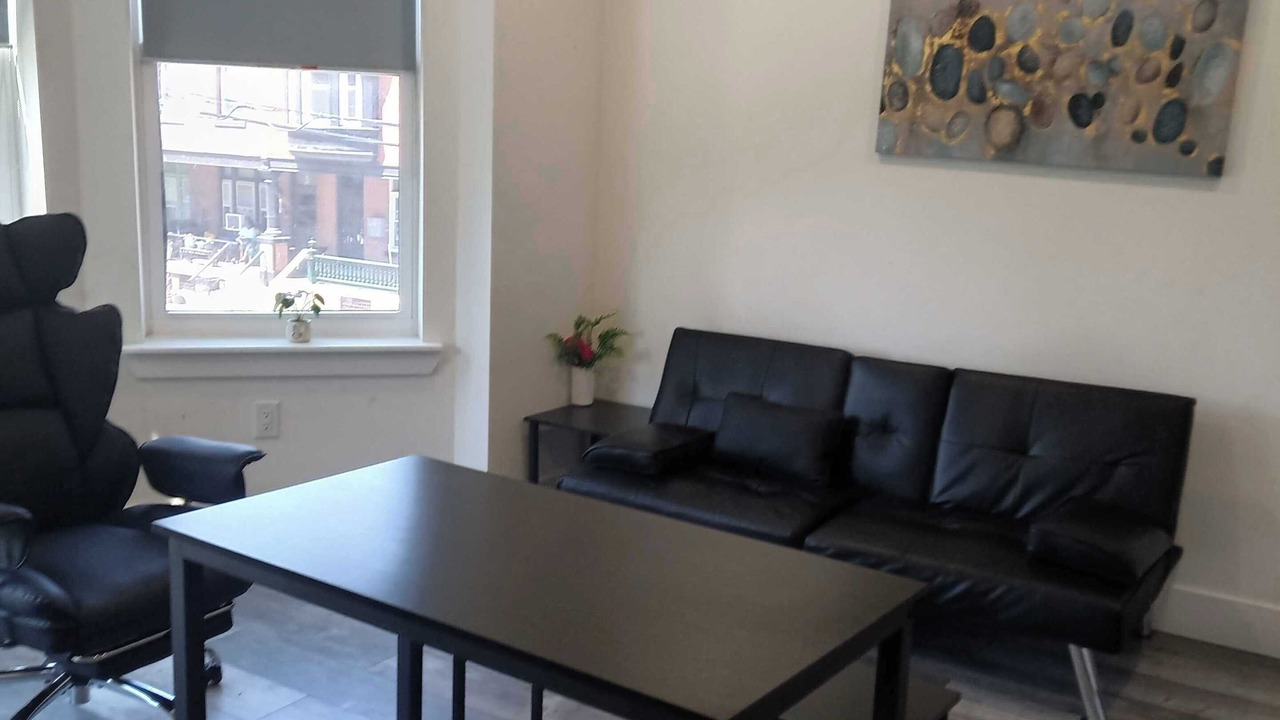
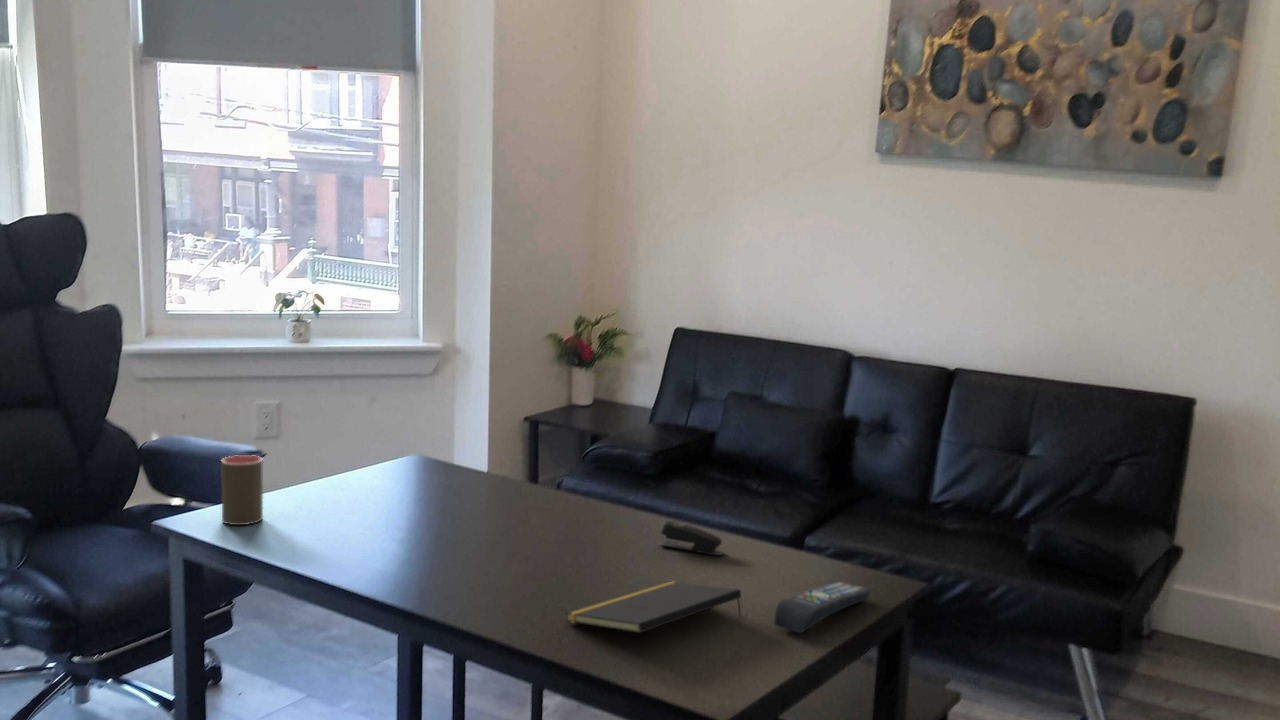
+ stapler (692, 536)
+ remote control (823, 602)
+ notepad (654, 605)
+ cup (242, 489)
